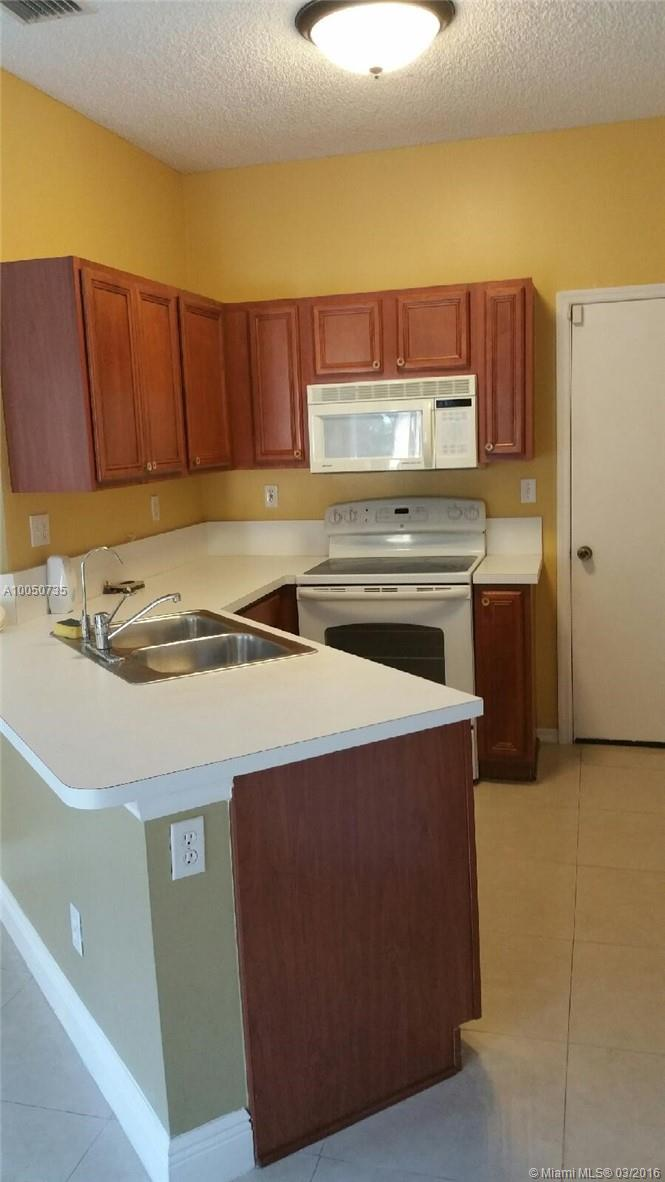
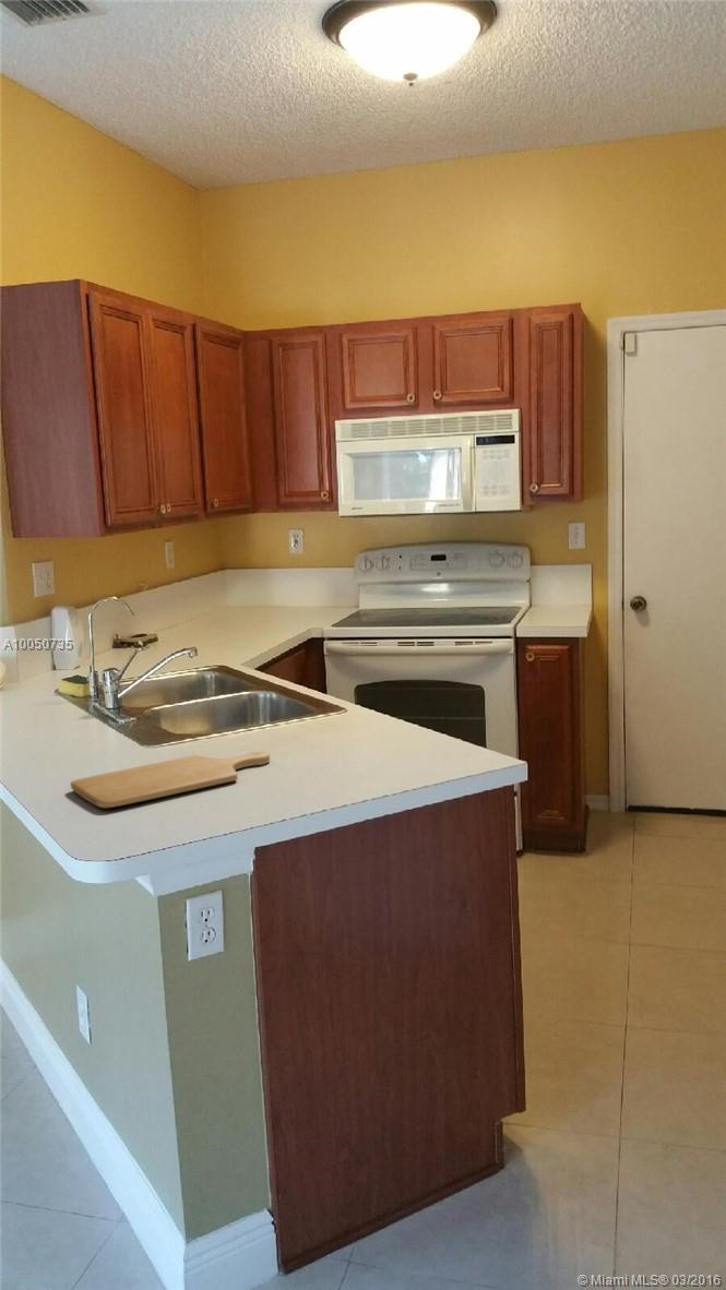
+ chopping board (181, 774)
